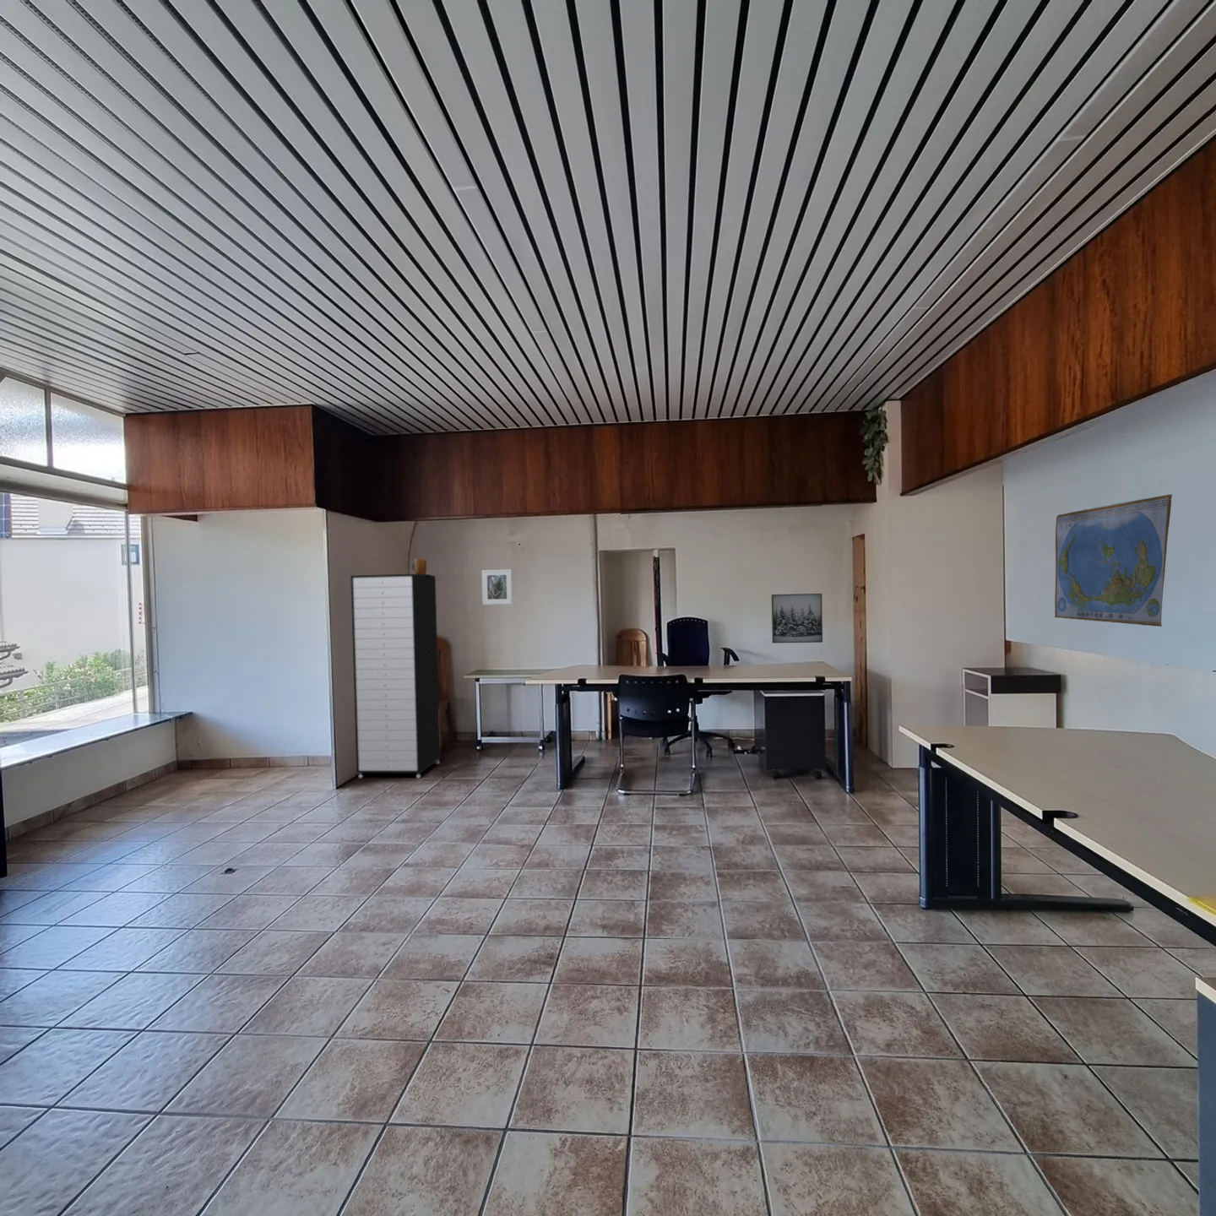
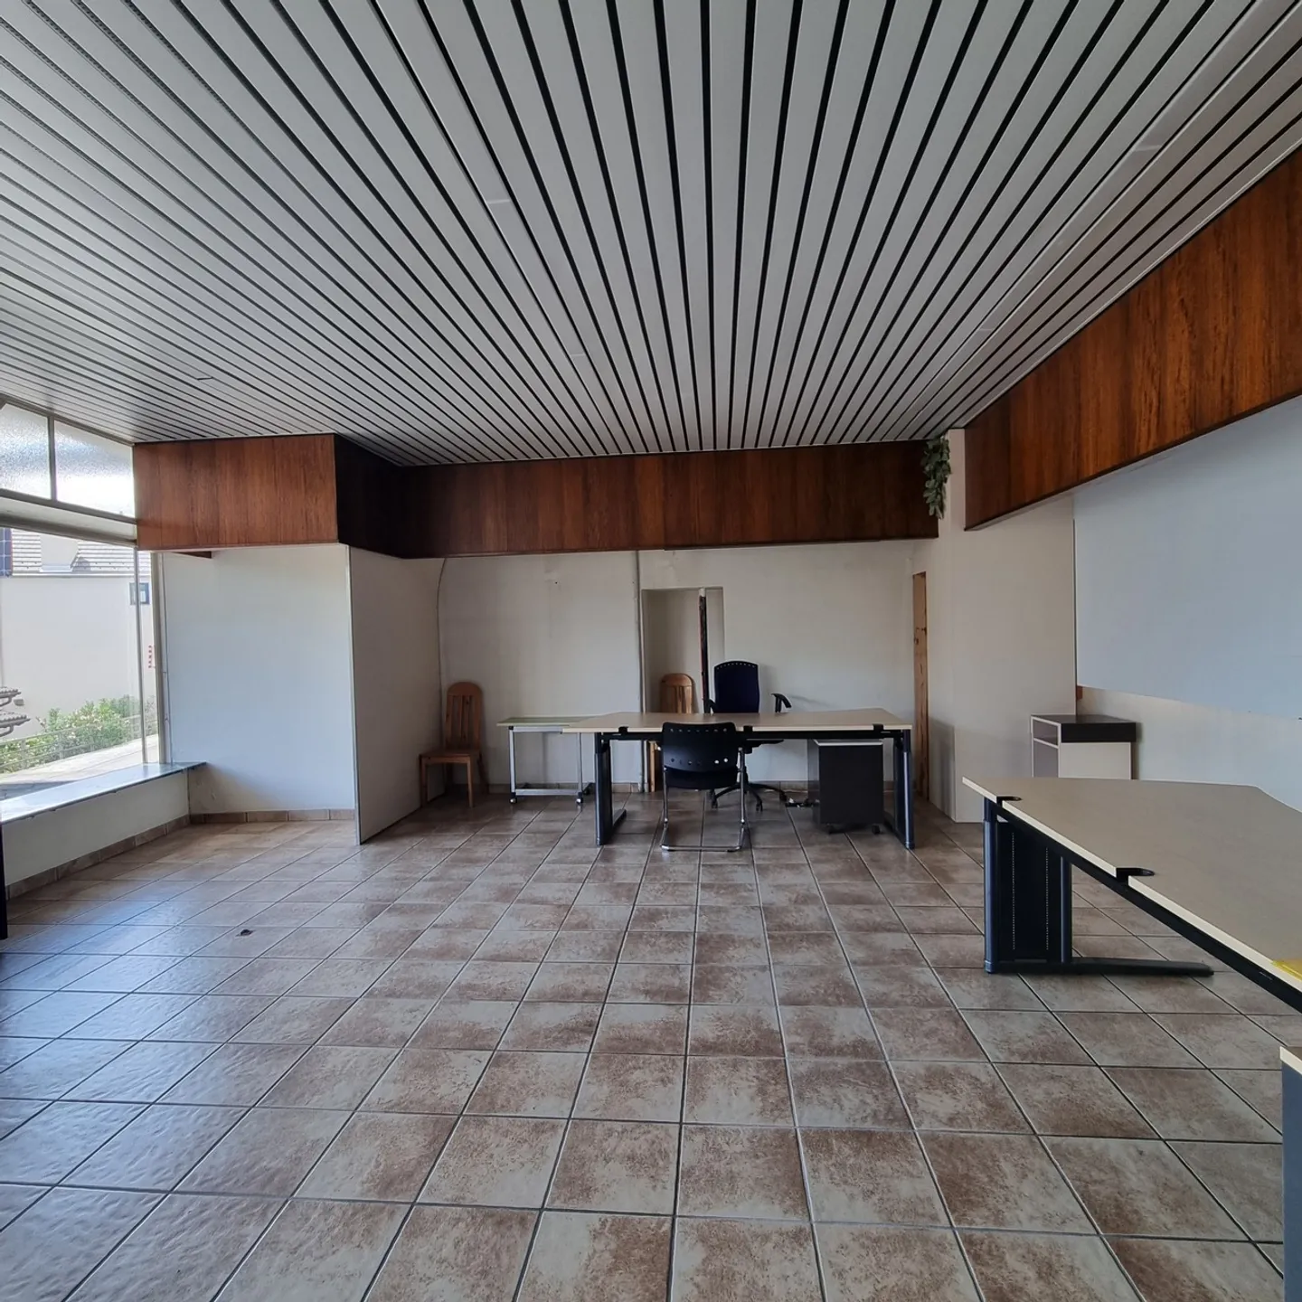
- world map (1105, 563)
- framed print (497, 587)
- ceramic jug (419, 566)
- storage cabinet (396, 673)
- wall art (796, 618)
